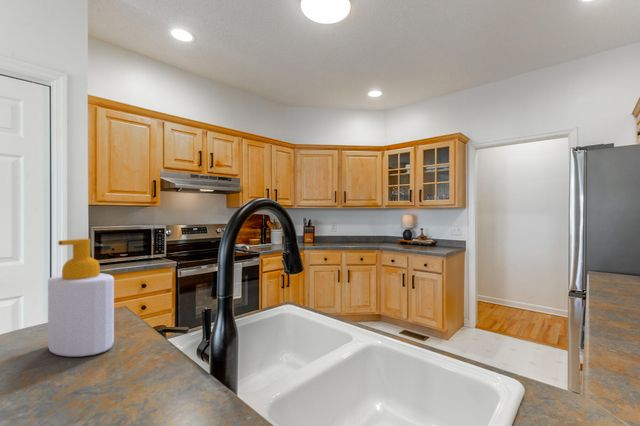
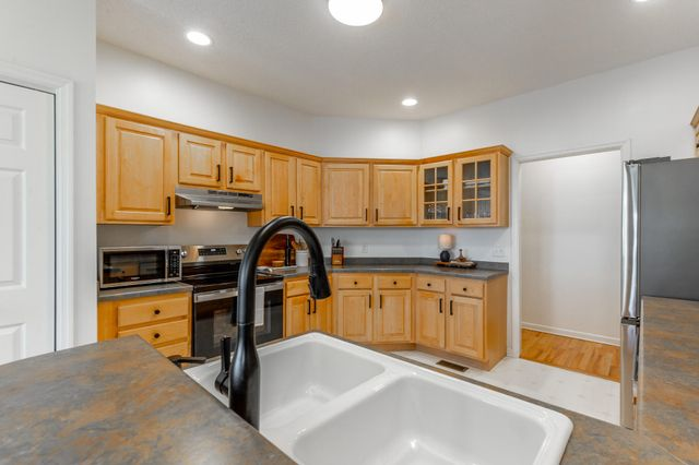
- soap bottle (81, 292)
